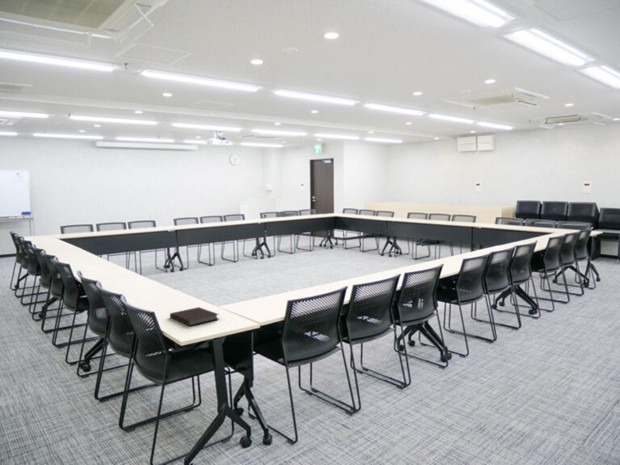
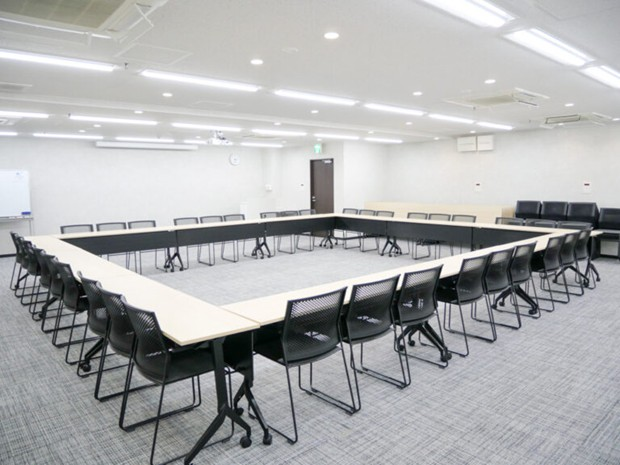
- notebook (194, 316)
